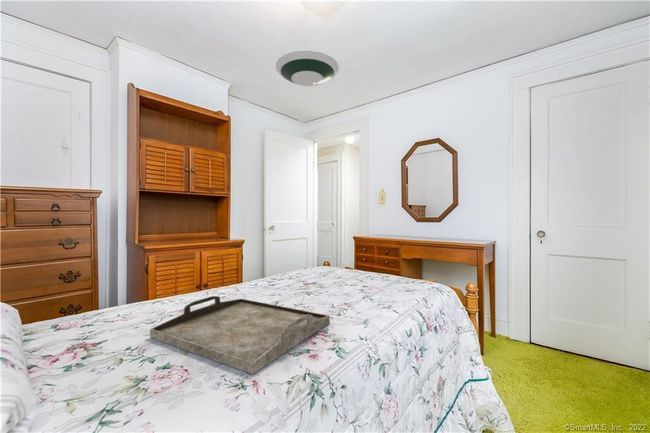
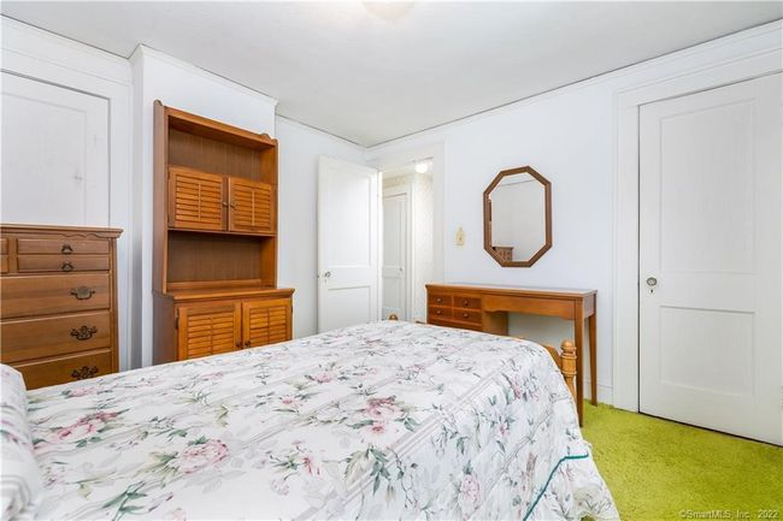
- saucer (307, 76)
- serving tray (245, 318)
